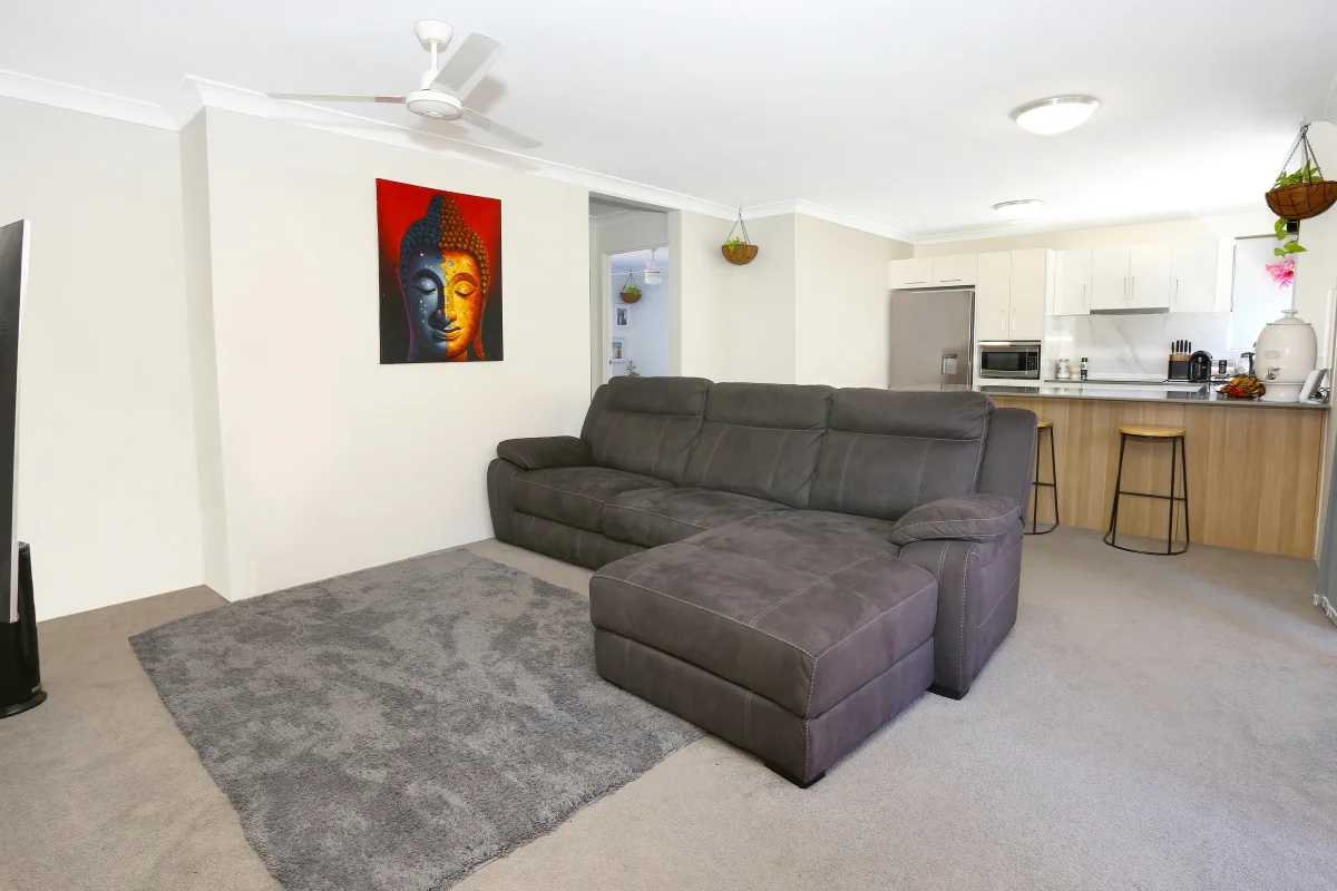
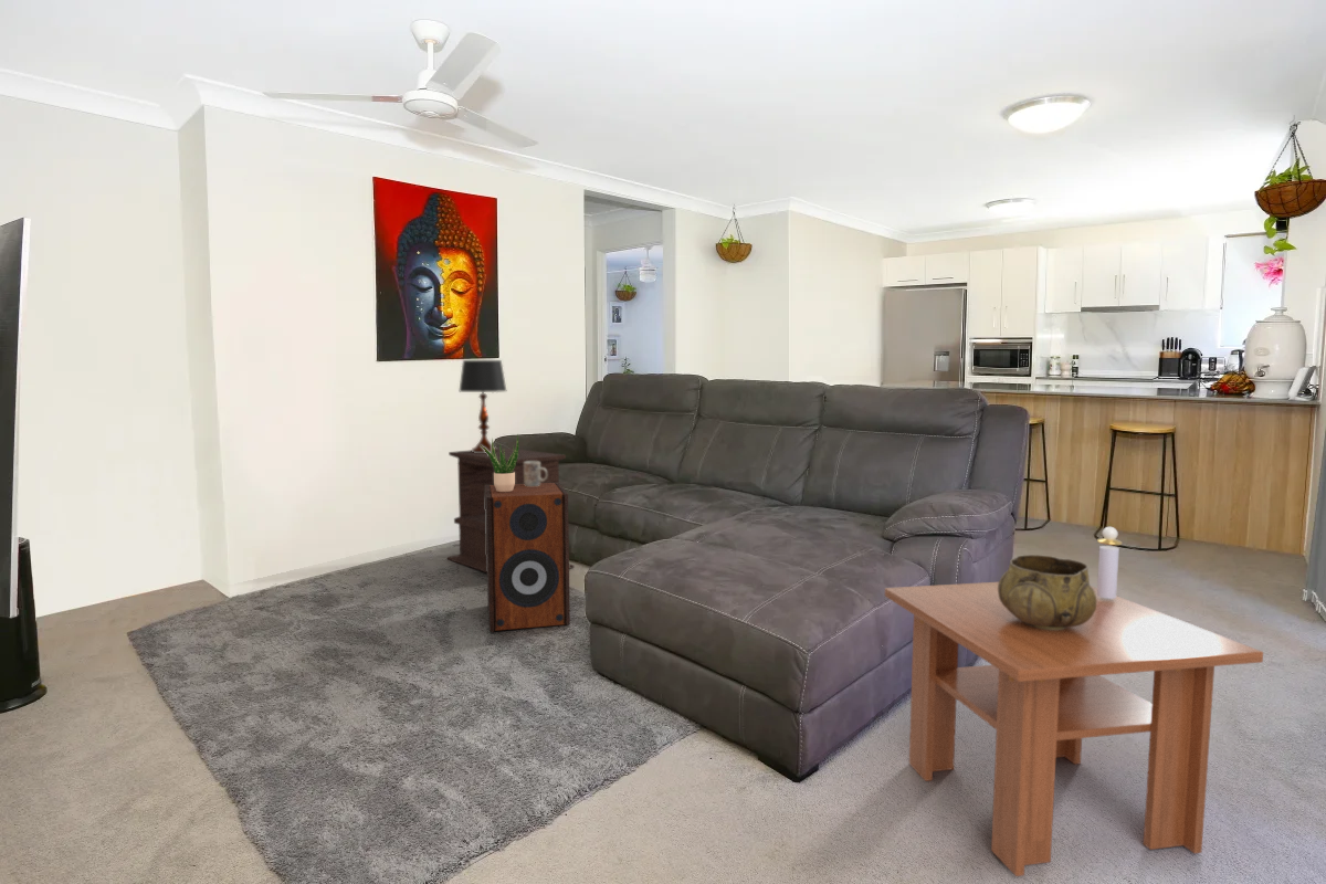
+ decorative bowl (1046, 592)
+ mug (534, 473)
+ perfume bottle (1108, 561)
+ speaker (526, 552)
+ table lamp (483, 406)
+ potted plant (504, 462)
+ coffee table (1044, 711)
+ side table (485, 509)
